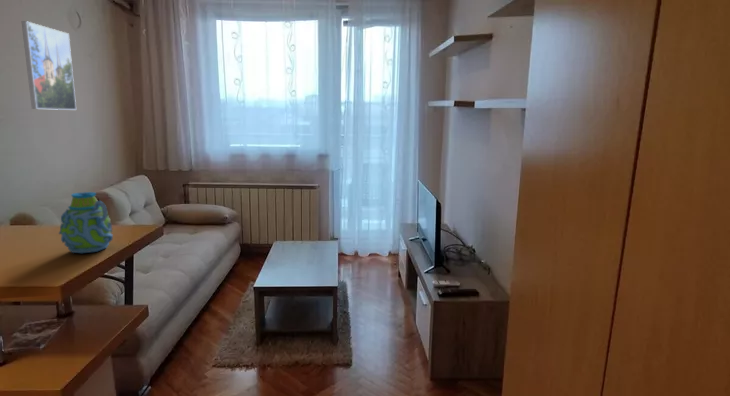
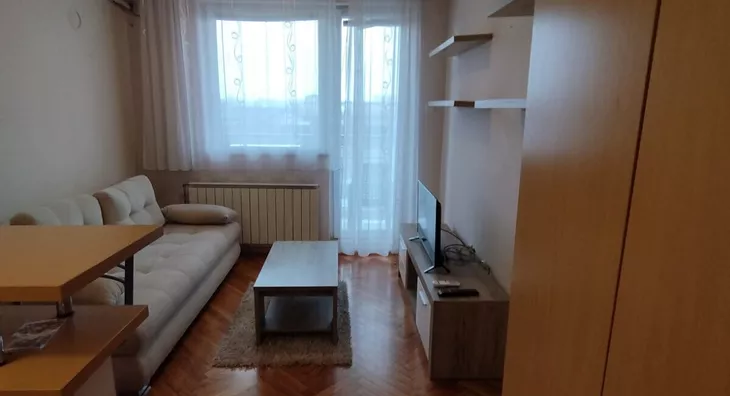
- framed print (51, 69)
- mug (89, 222)
